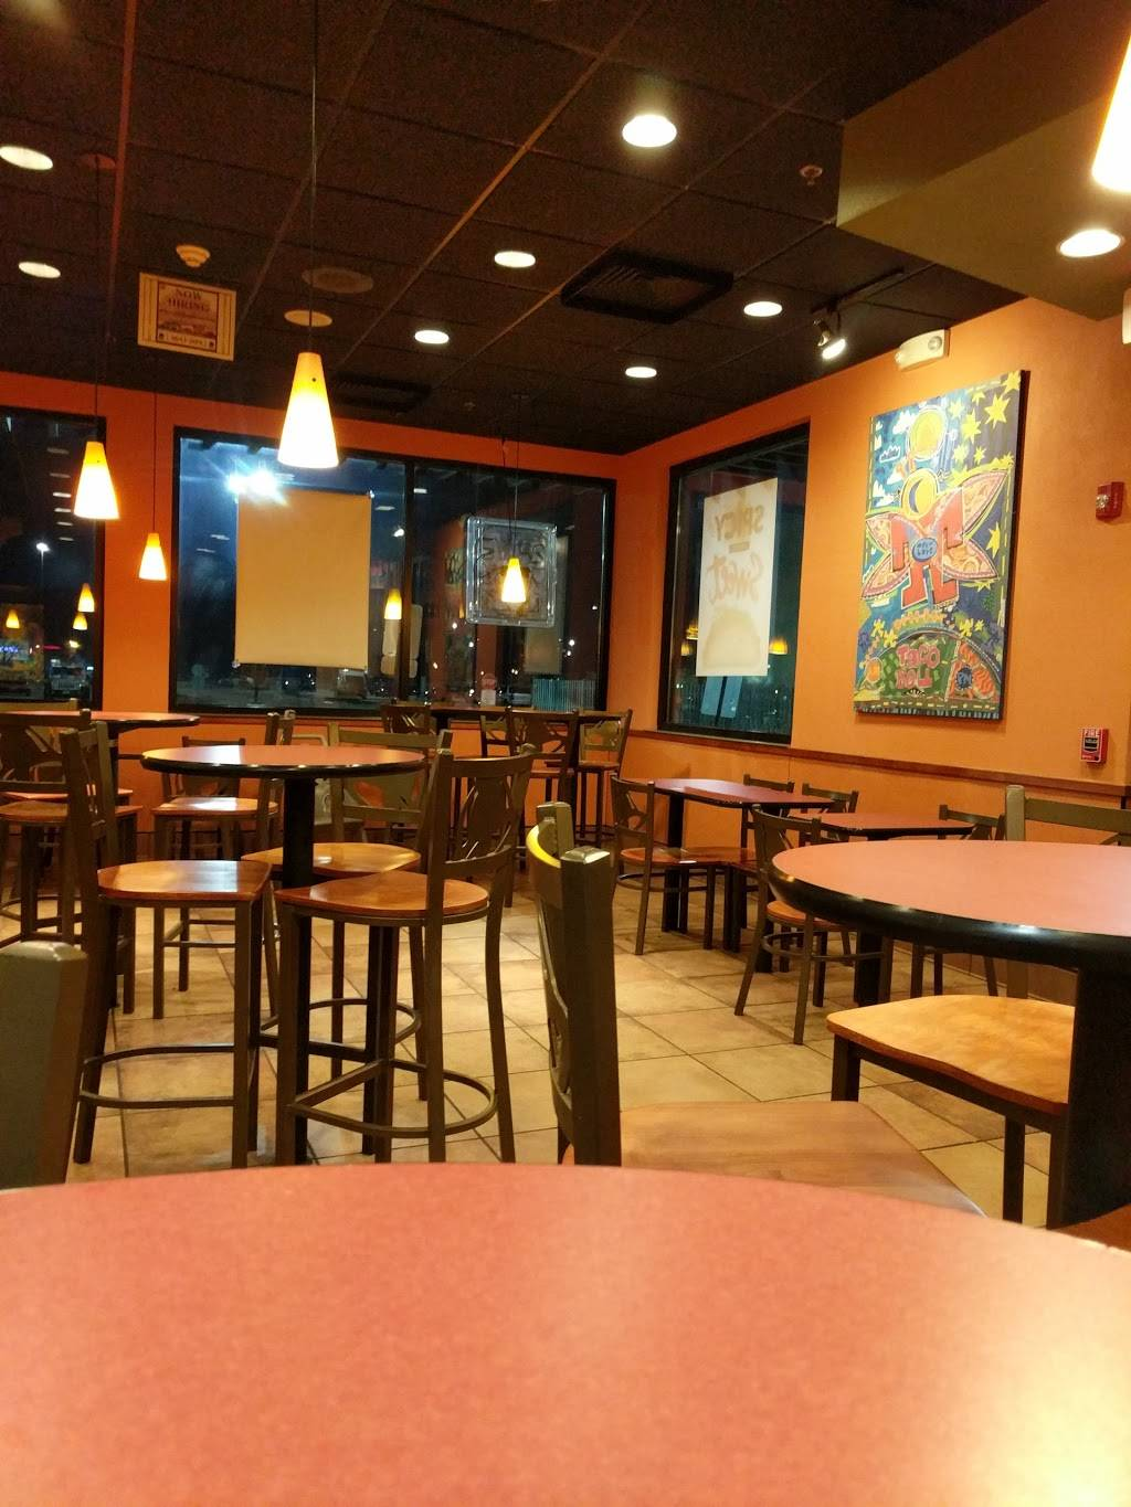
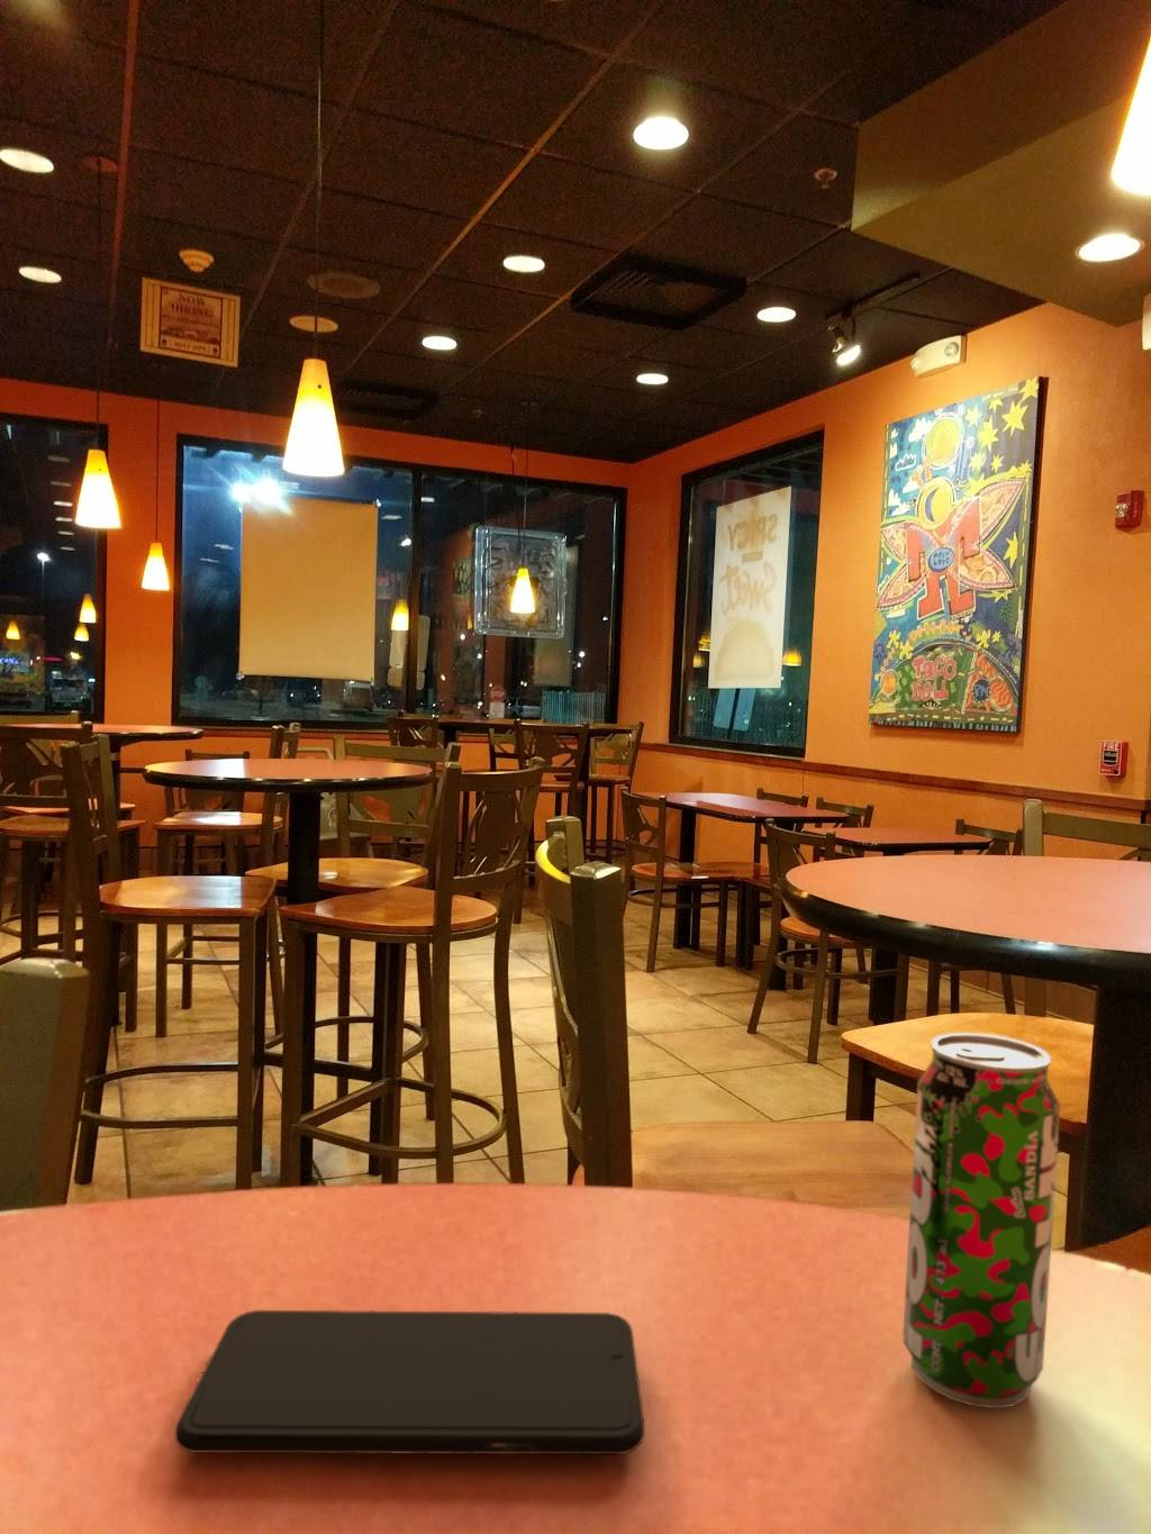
+ beverage can (979, 1212)
+ smartphone (422, 1377)
